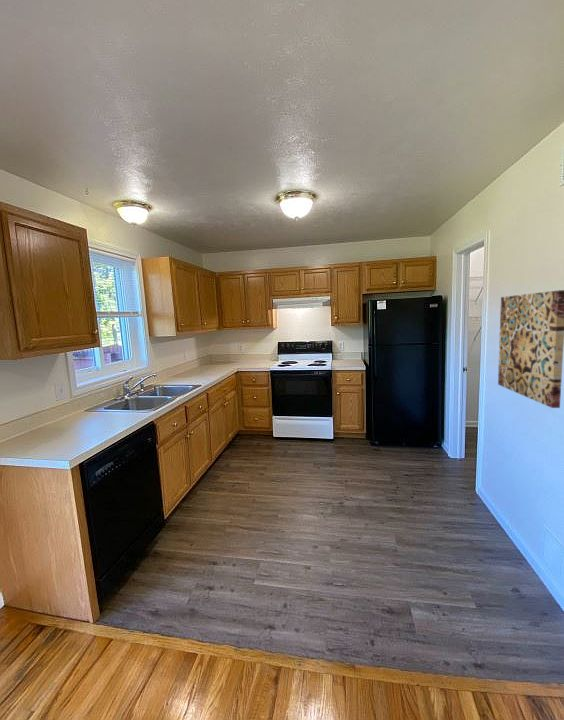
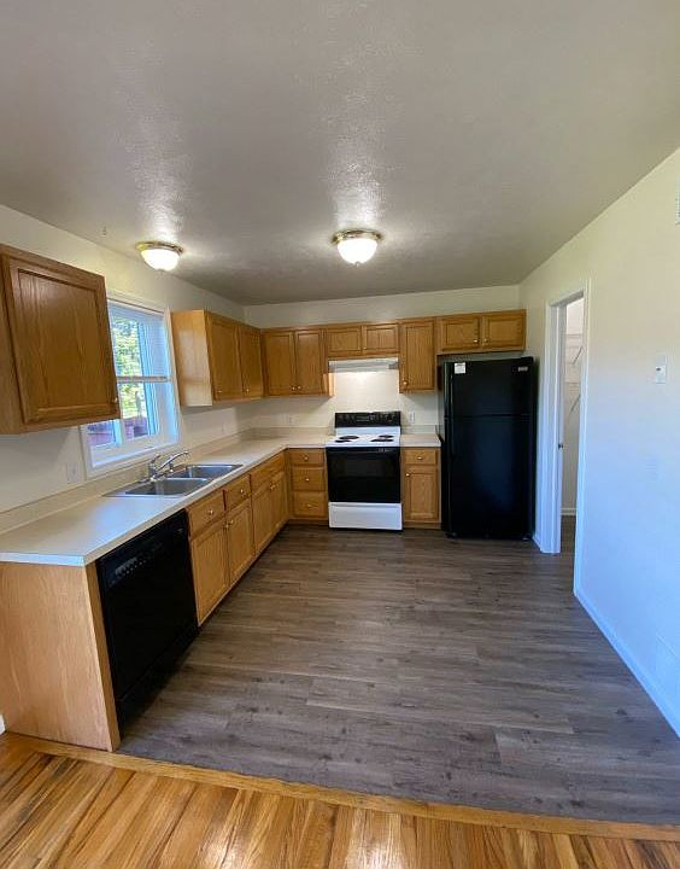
- wall art (526, 345)
